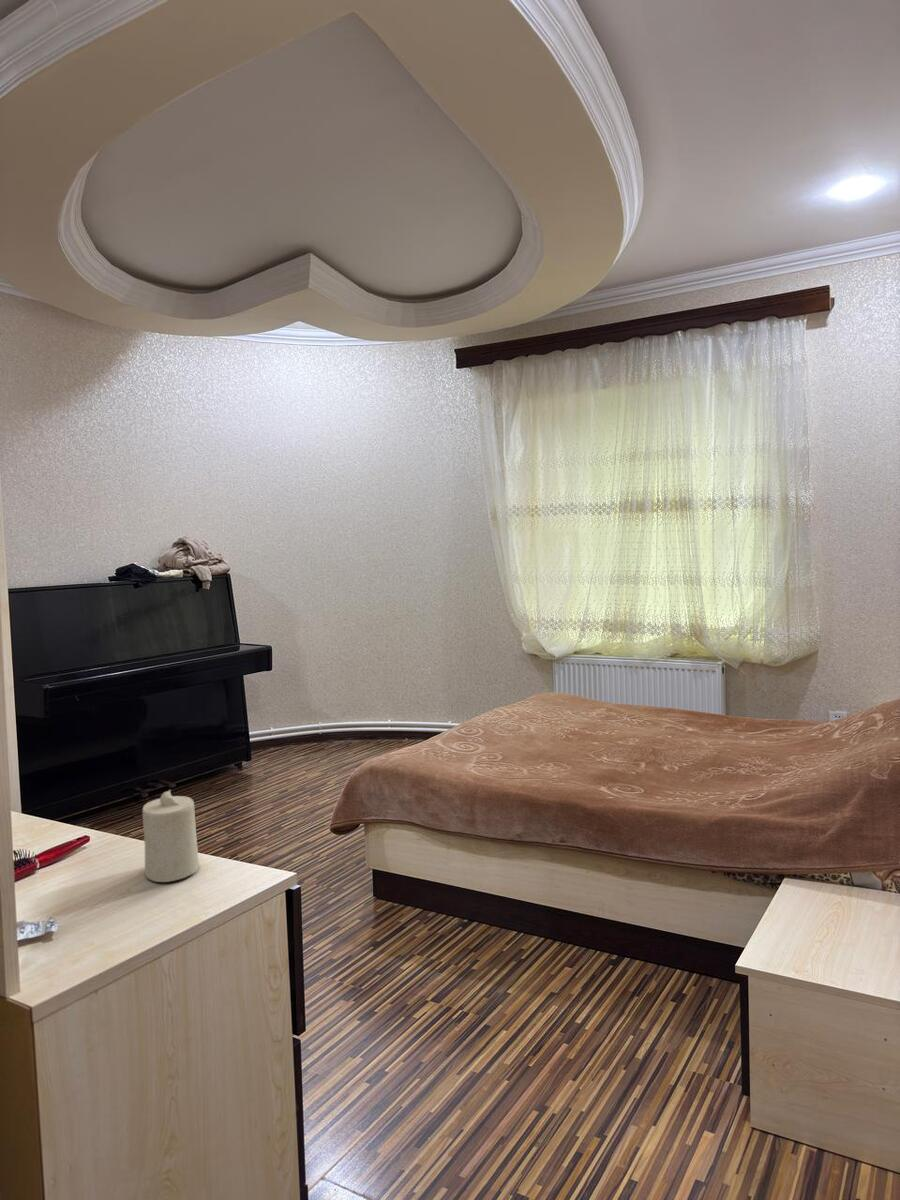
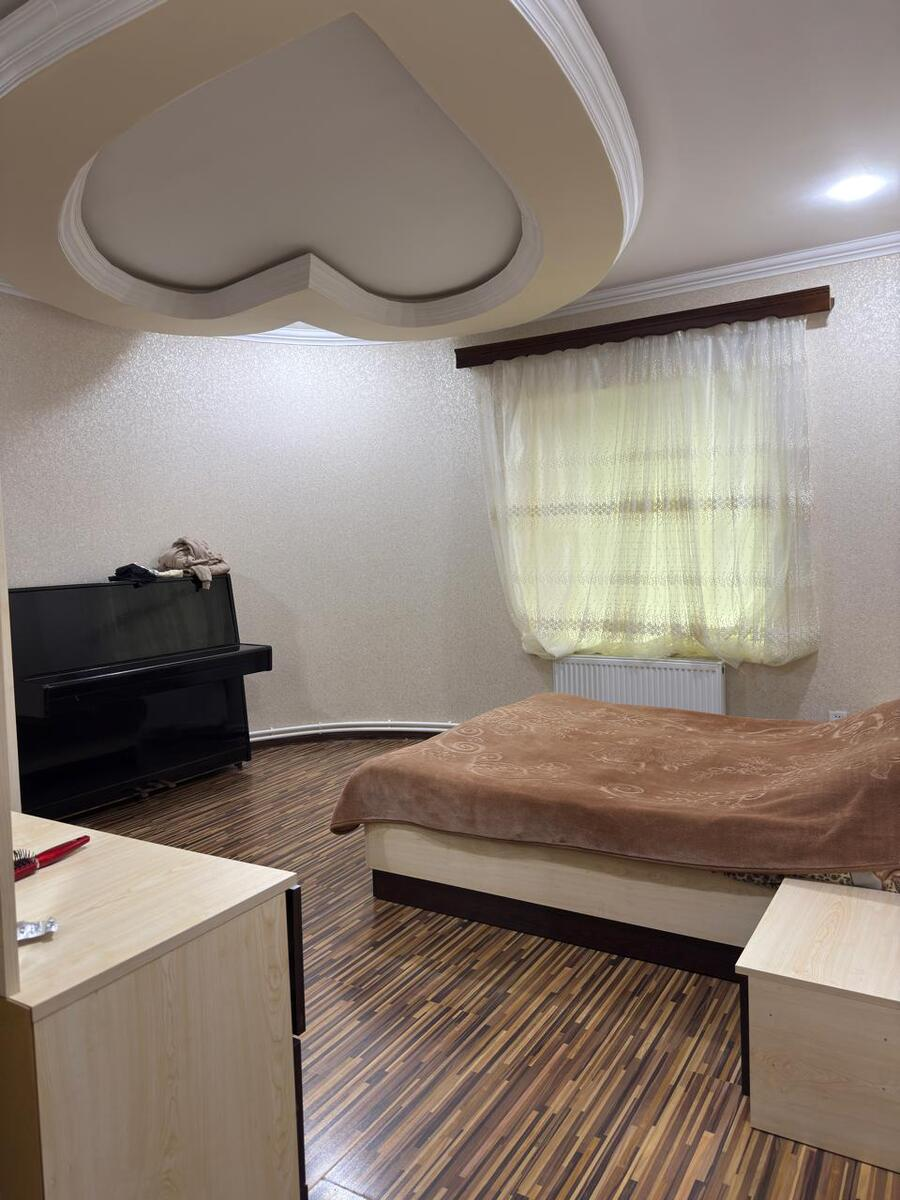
- candle (170, 831)
